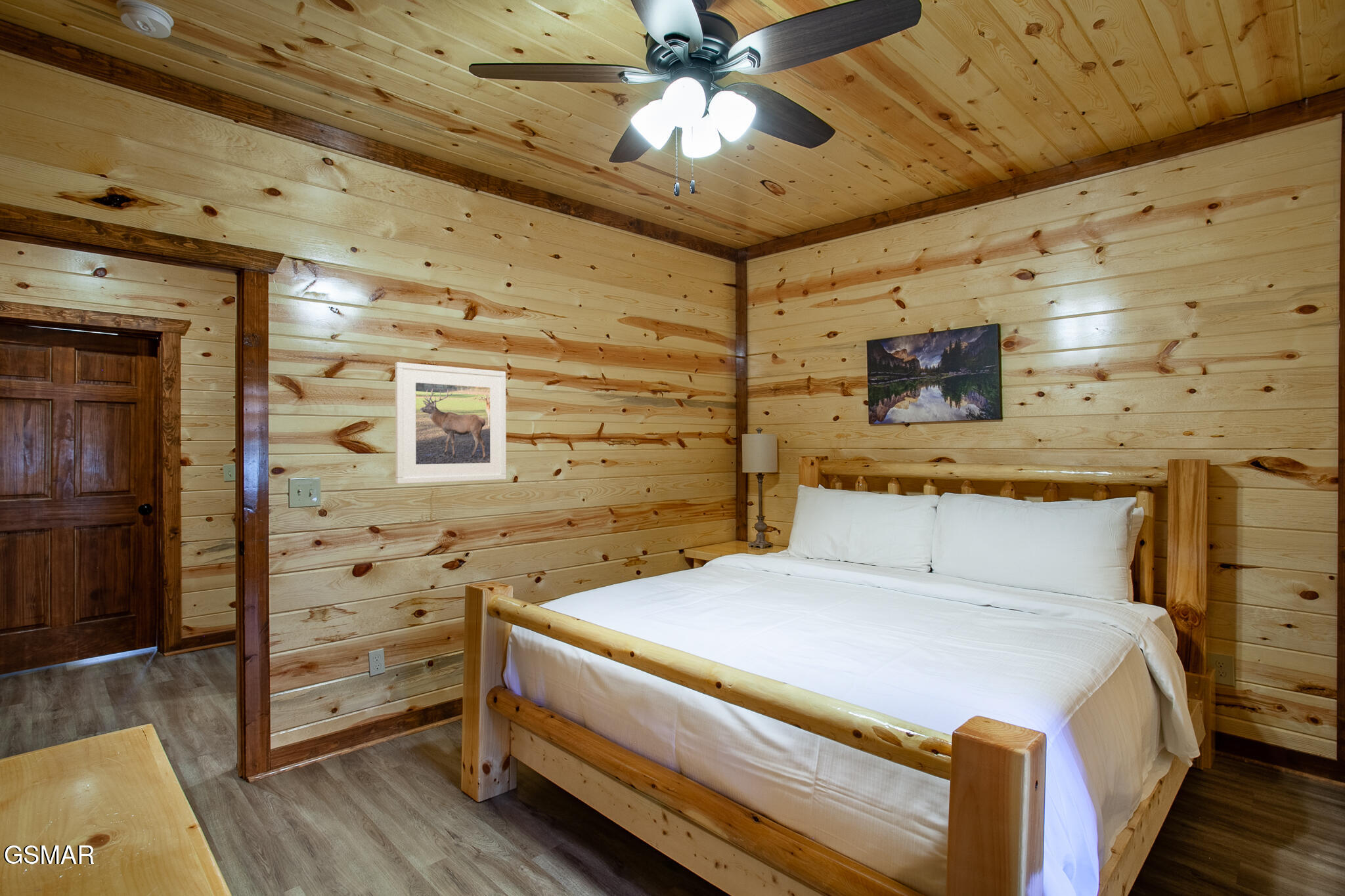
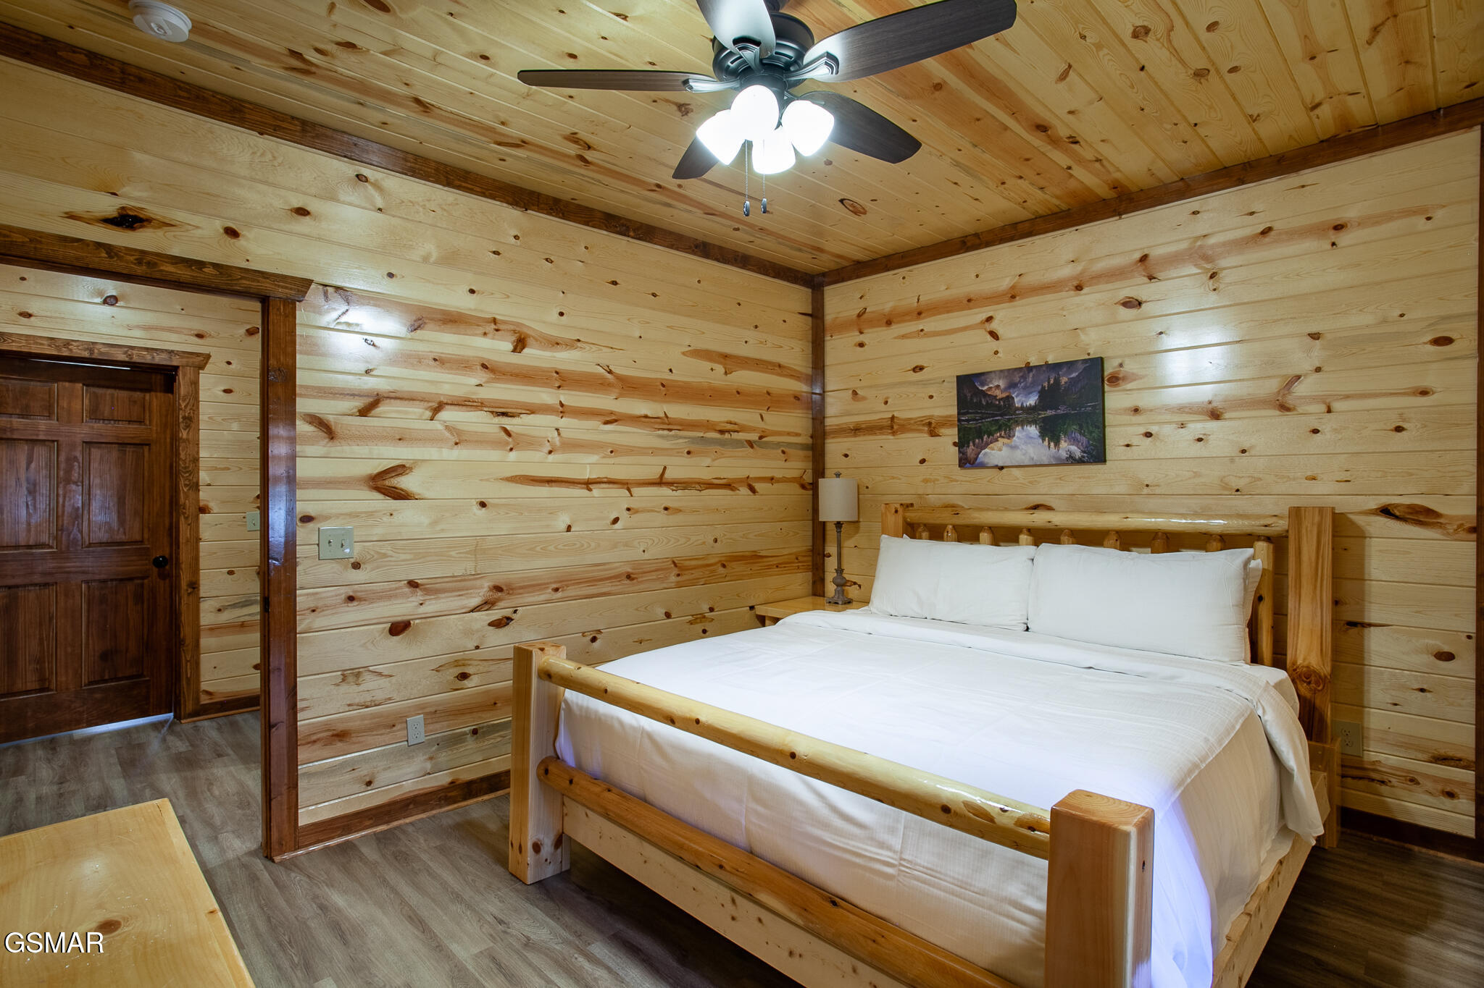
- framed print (454, 424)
